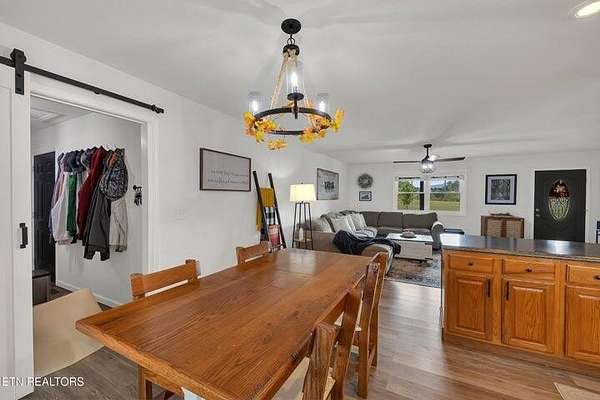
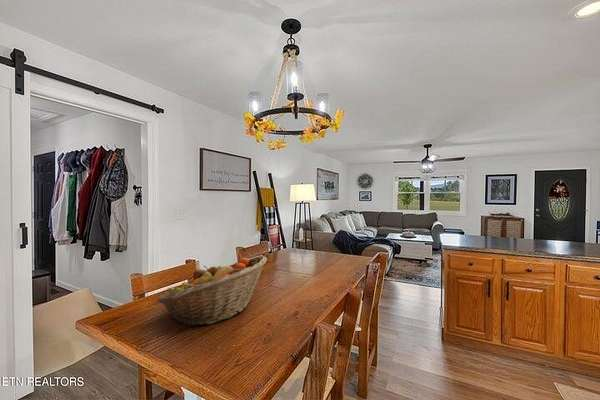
+ fruit basket (218, 284)
